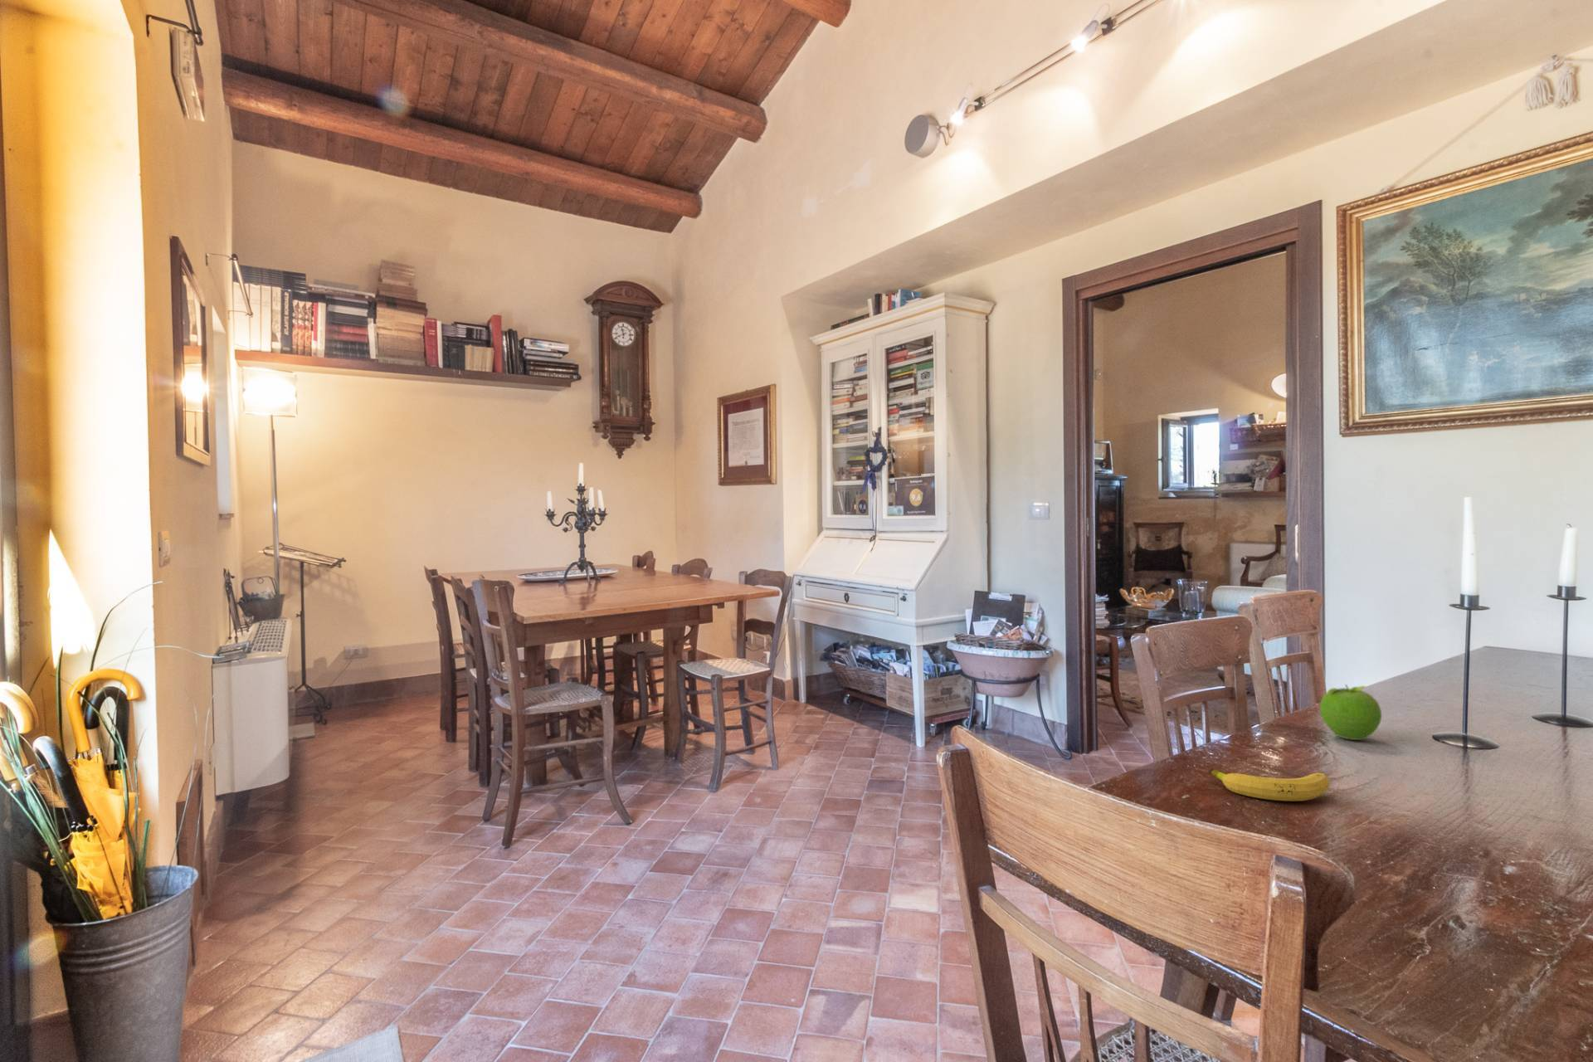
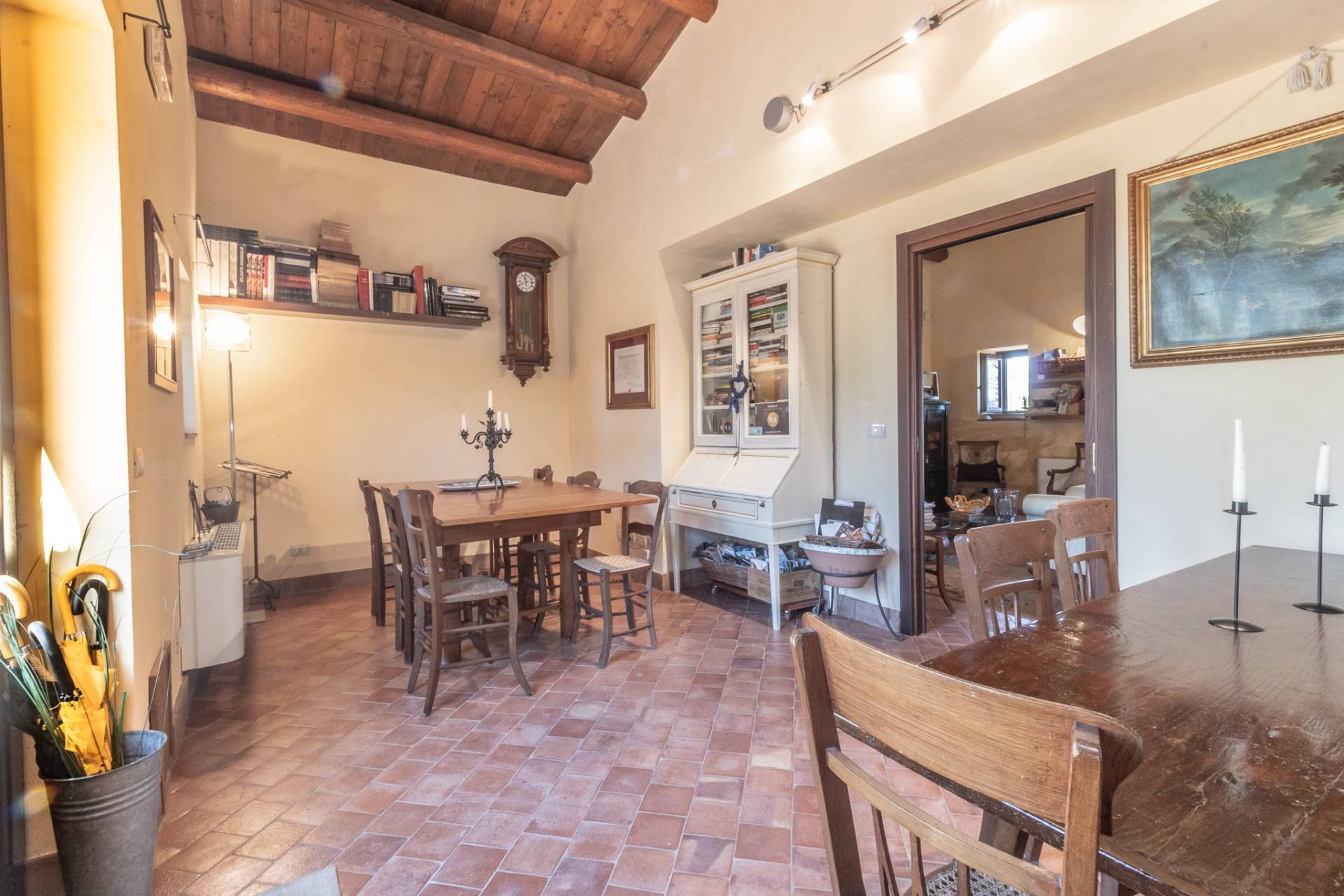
- fruit (1265, 779)
- fruit (1350, 710)
